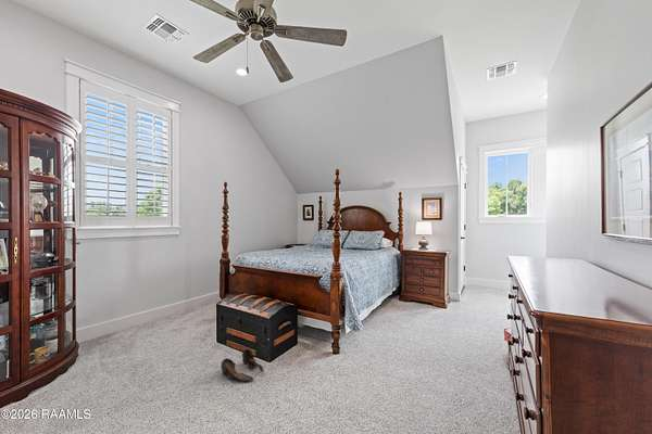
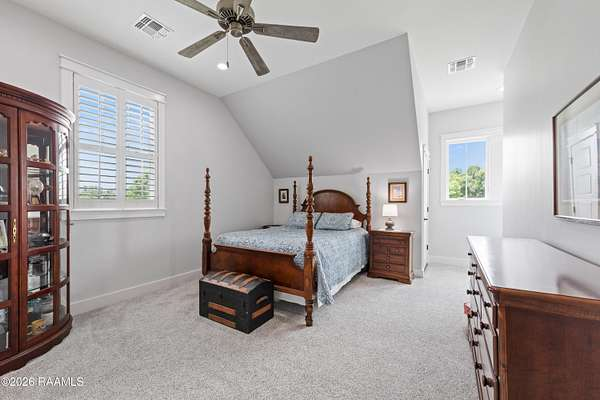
- shoes (243, 362)
